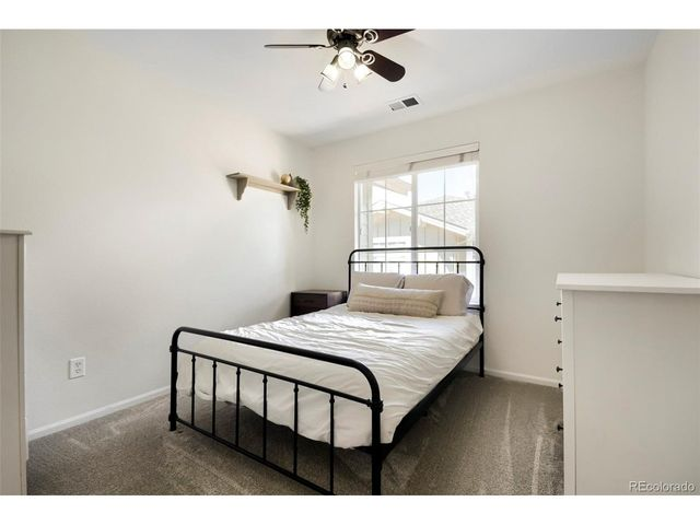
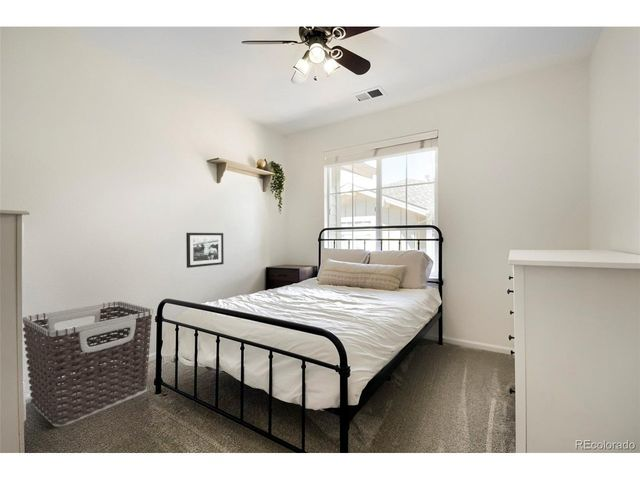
+ picture frame (206, 249)
+ clothes hamper (91, 355)
